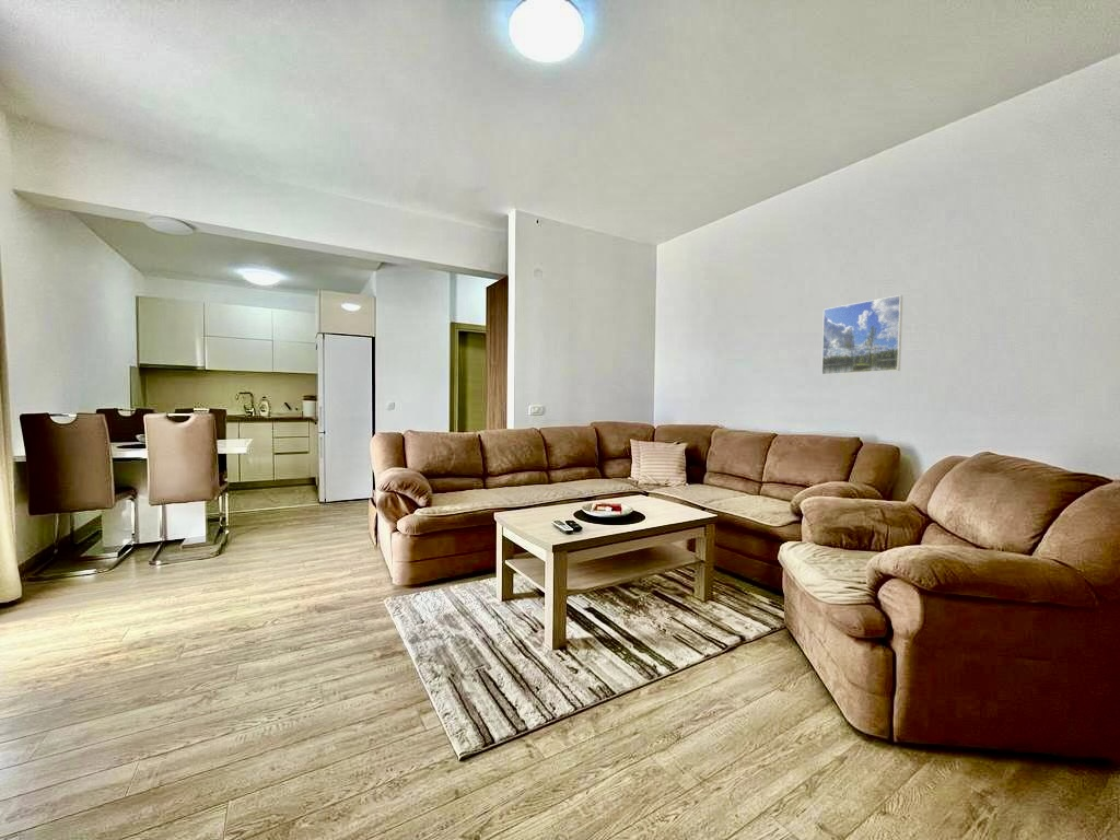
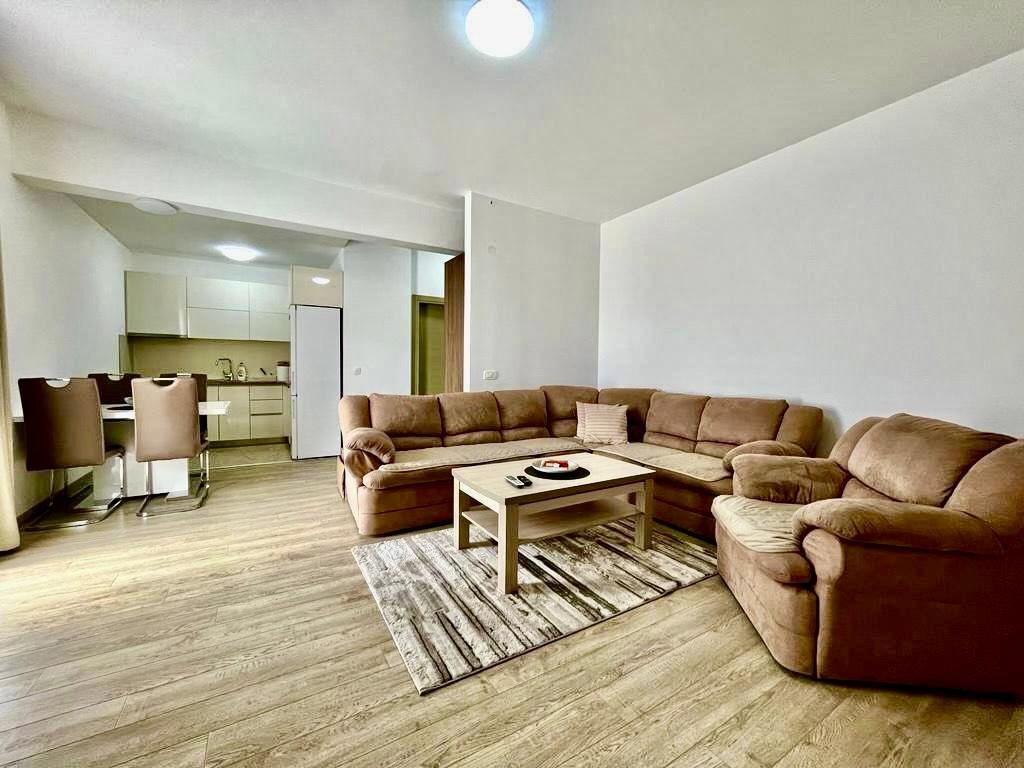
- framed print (859, 337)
